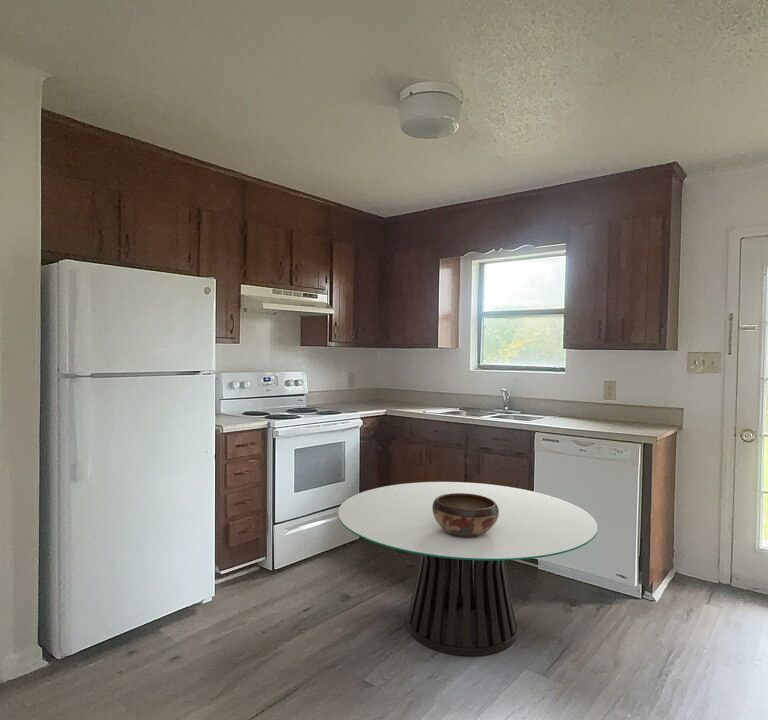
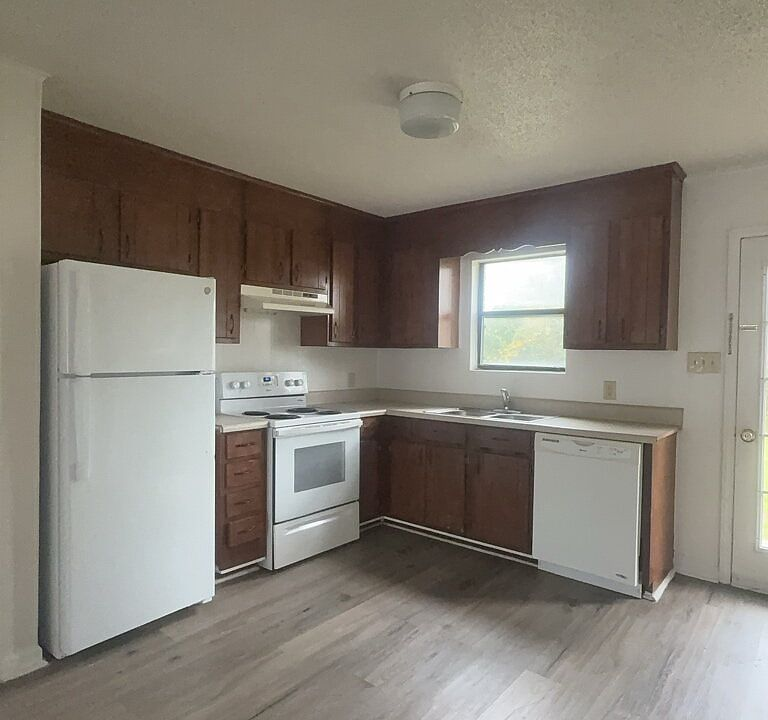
- decorative bowl (465, 515)
- dining table (461, 568)
